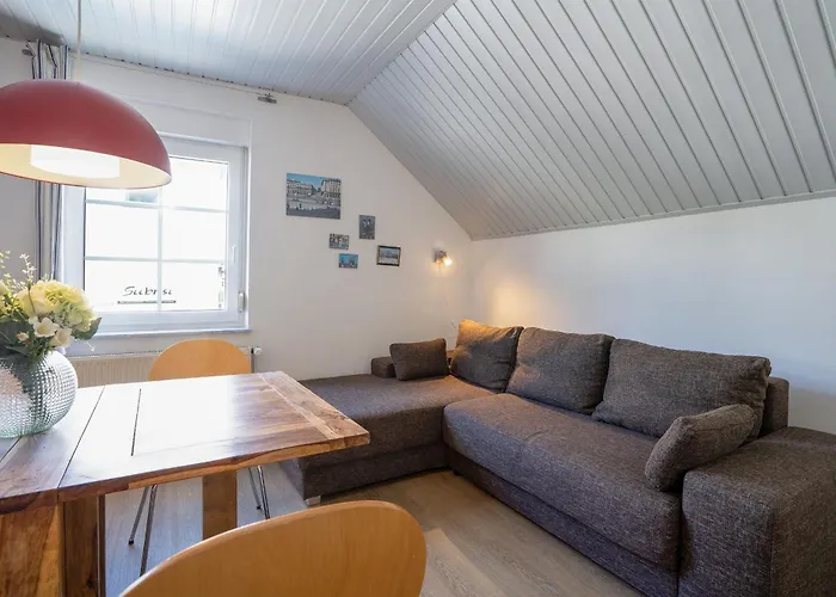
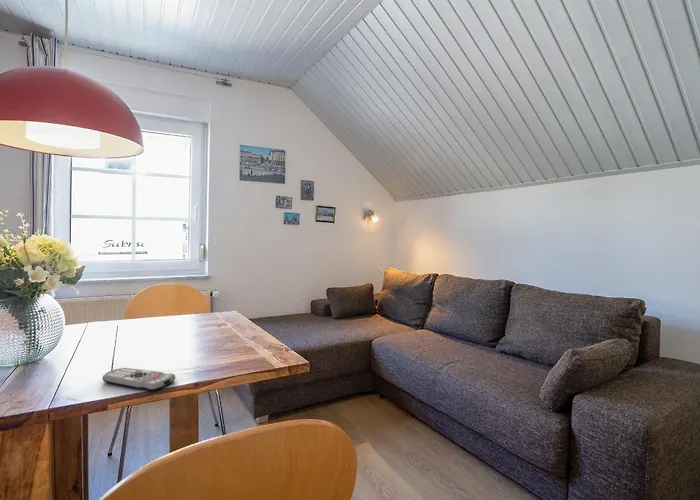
+ remote control (137, 378)
